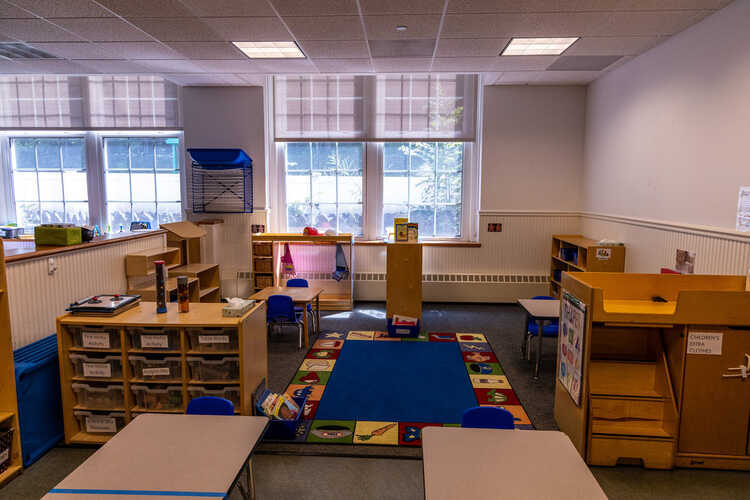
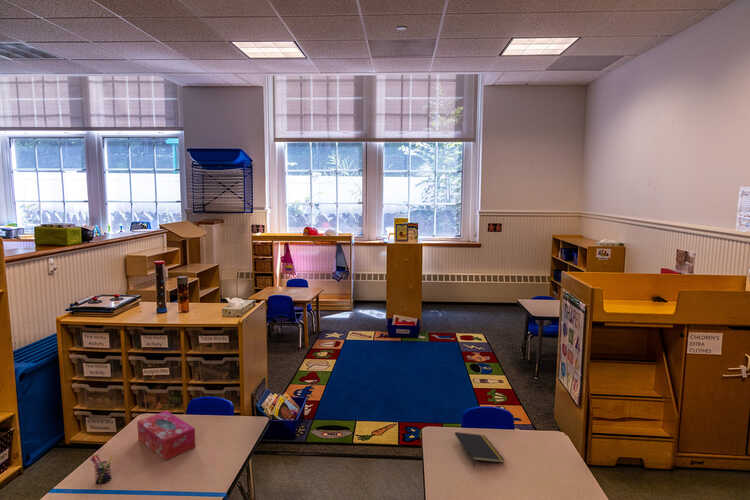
+ pen holder (101, 468)
+ tissue box (166, 433)
+ notepad (478, 446)
